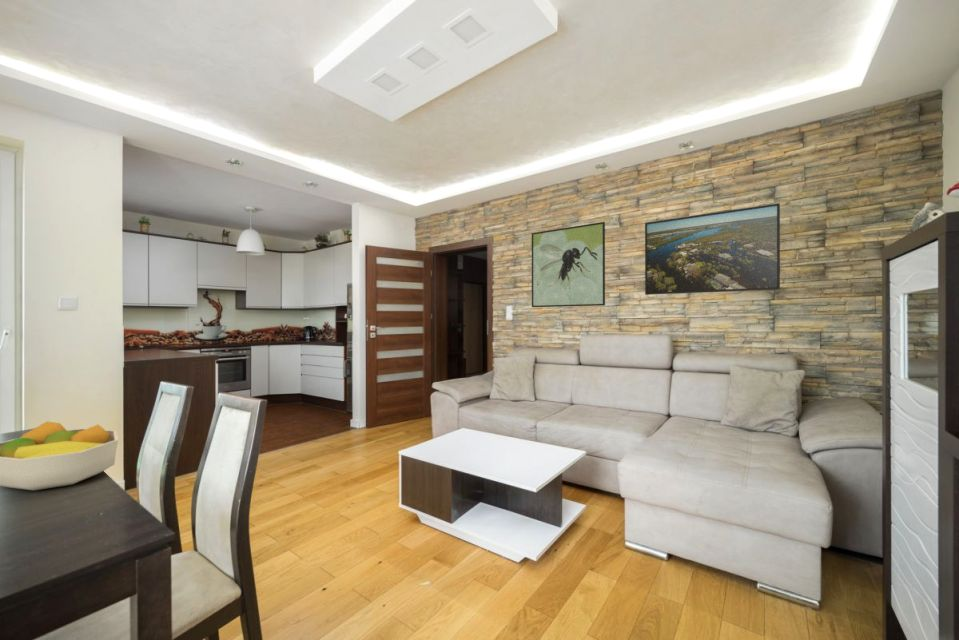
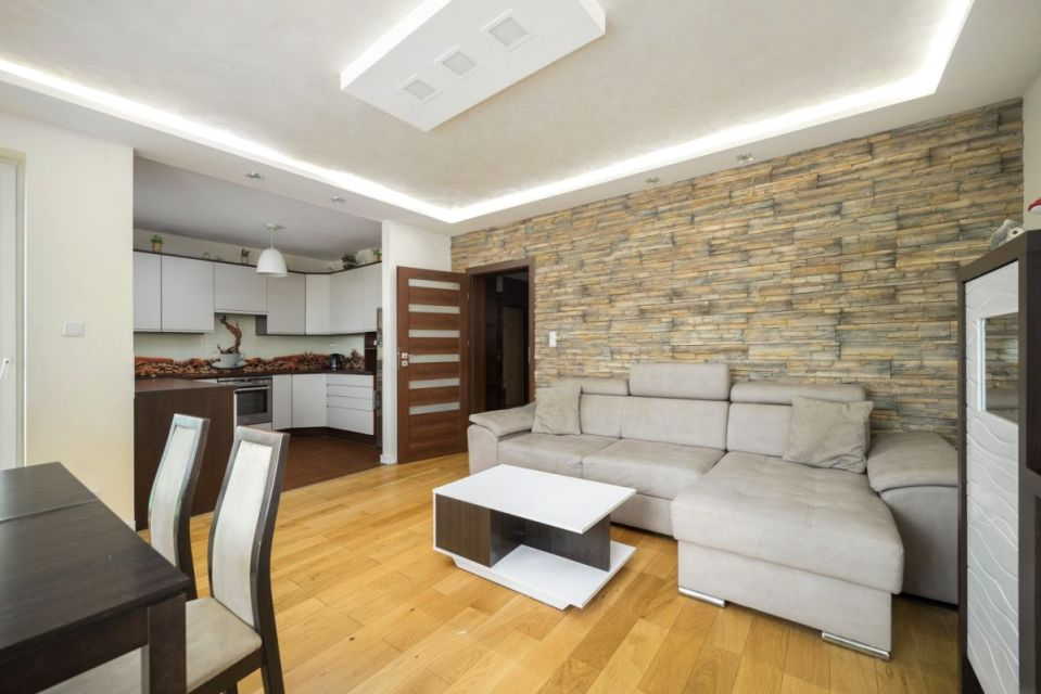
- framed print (566, 267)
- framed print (706, 253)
- fruit bowl (56, 451)
